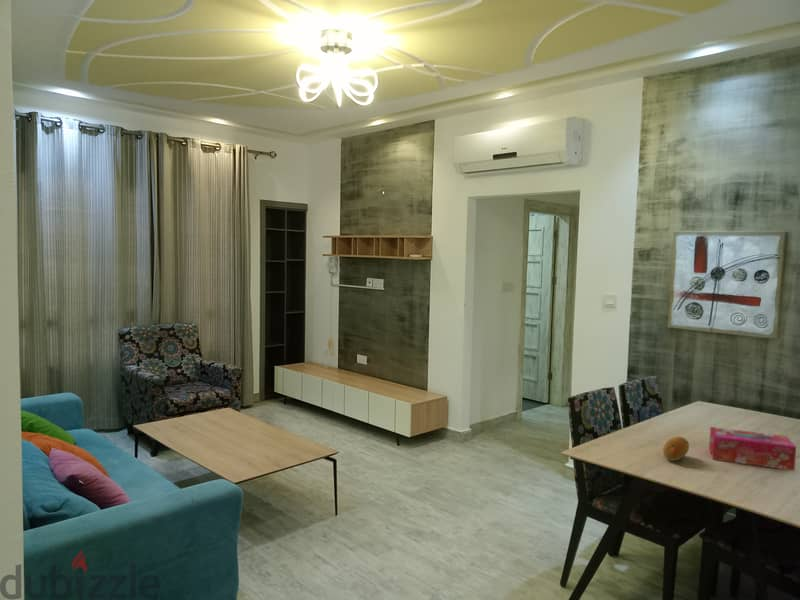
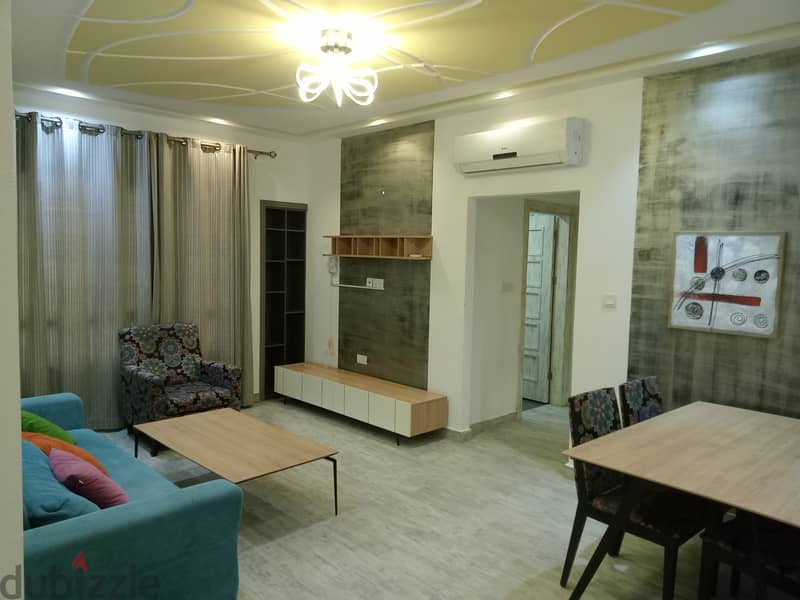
- tissue box (750, 447)
- fruit (677, 447)
